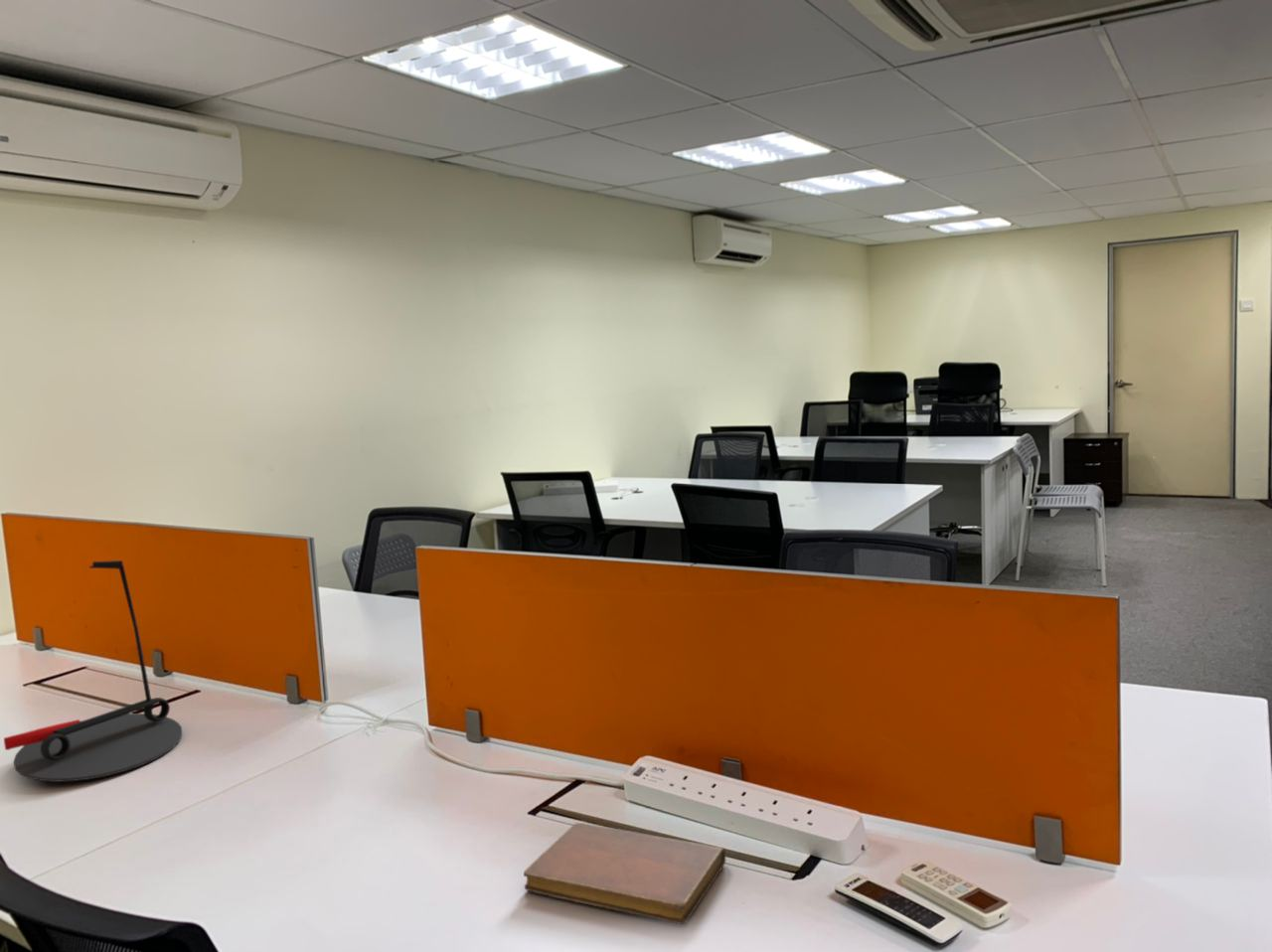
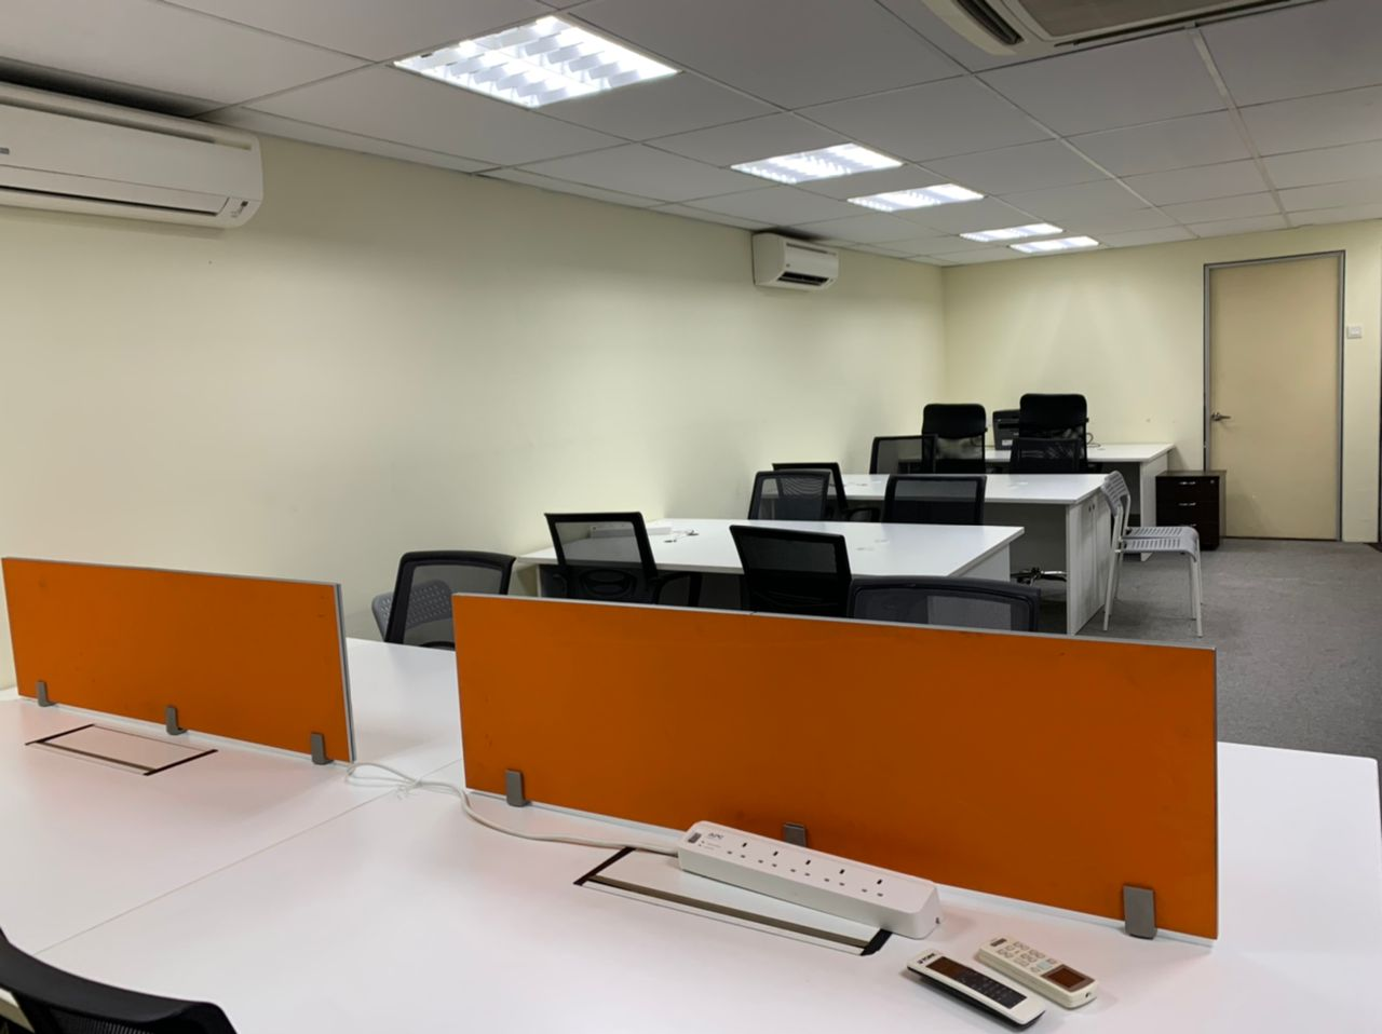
- desk lamp (137, 649)
- notebook (625, 868)
